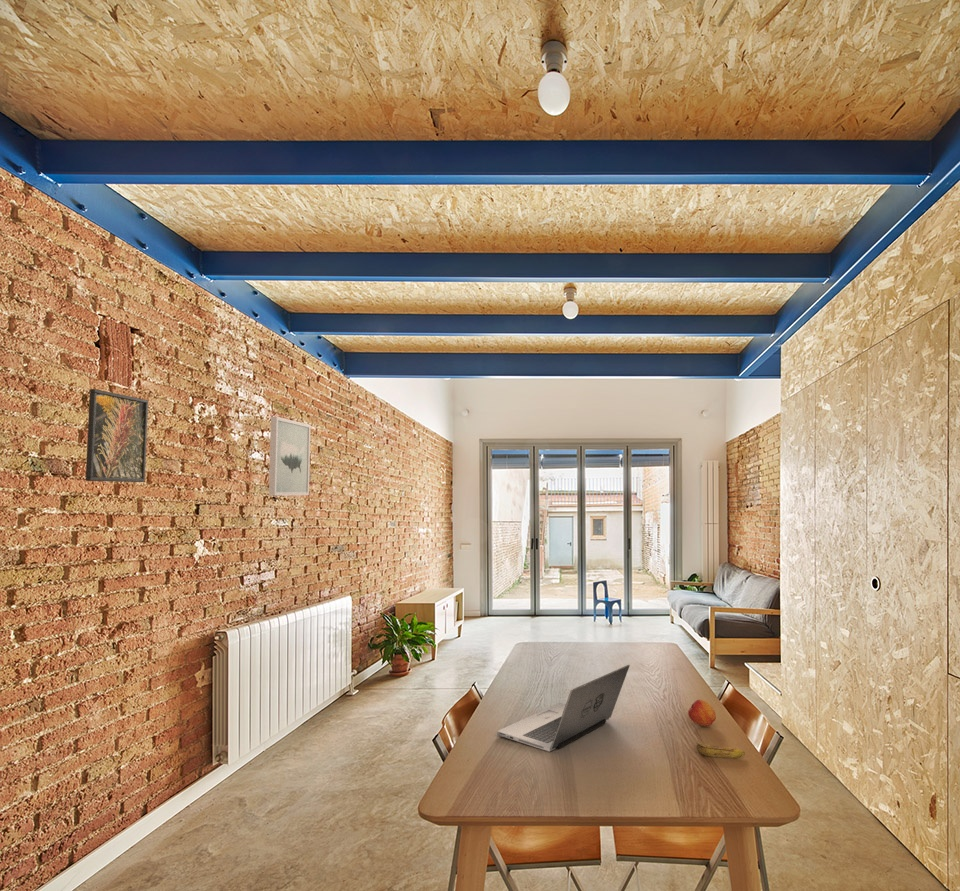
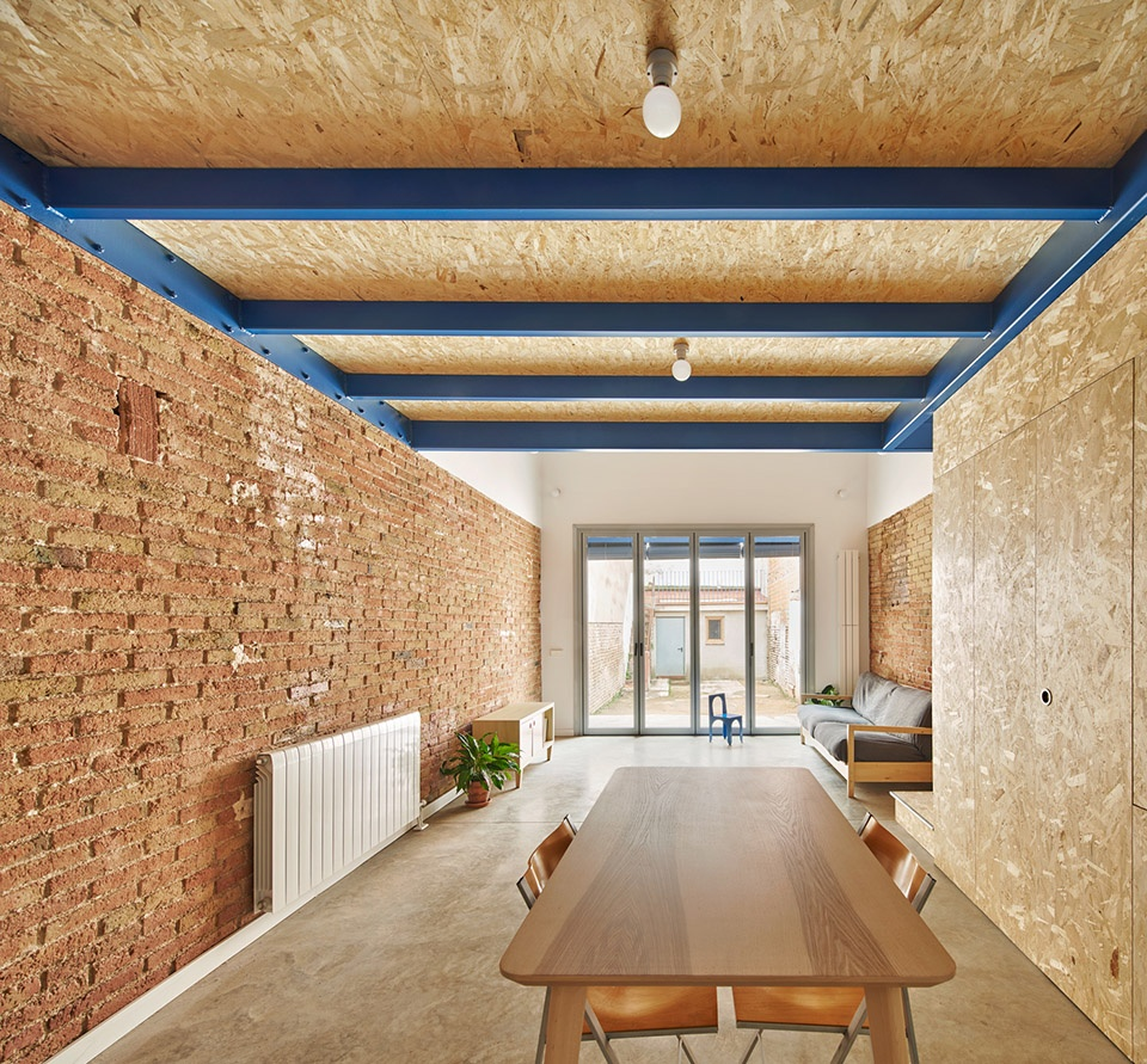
- banana (720, 749)
- laptop (567, 700)
- wall art (290, 458)
- fruit (702, 712)
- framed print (118, 438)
